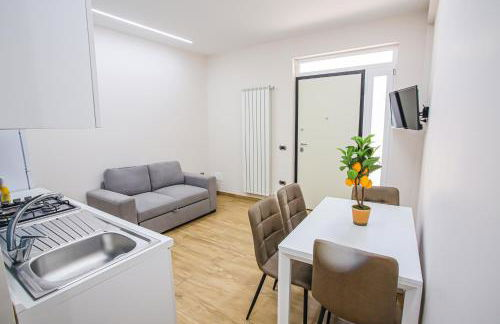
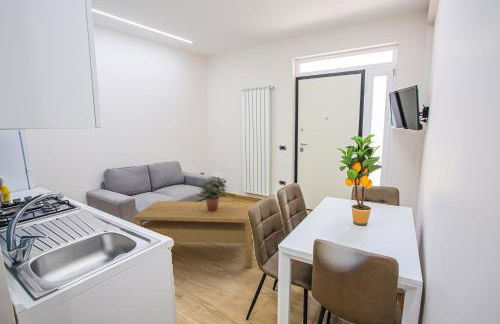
+ potted plant (211, 194)
+ coffee table (199, 231)
